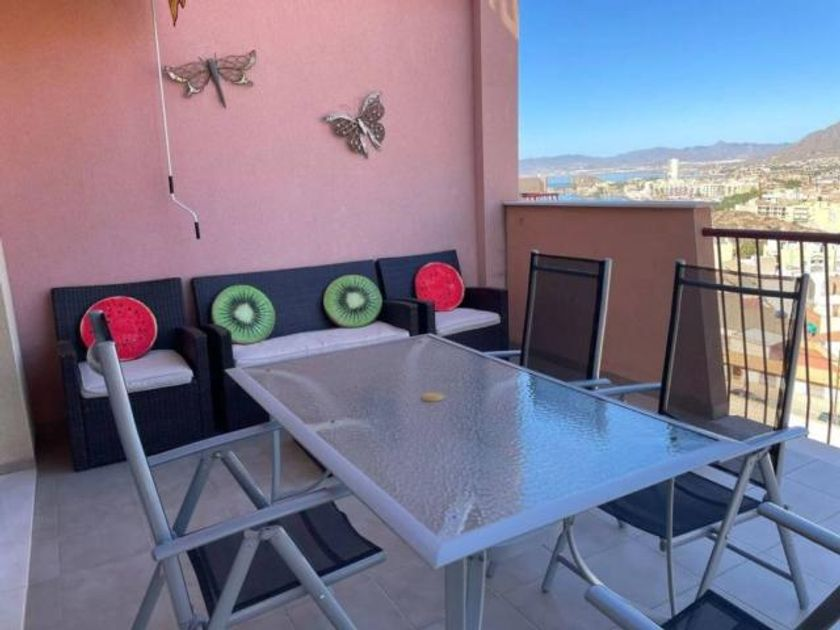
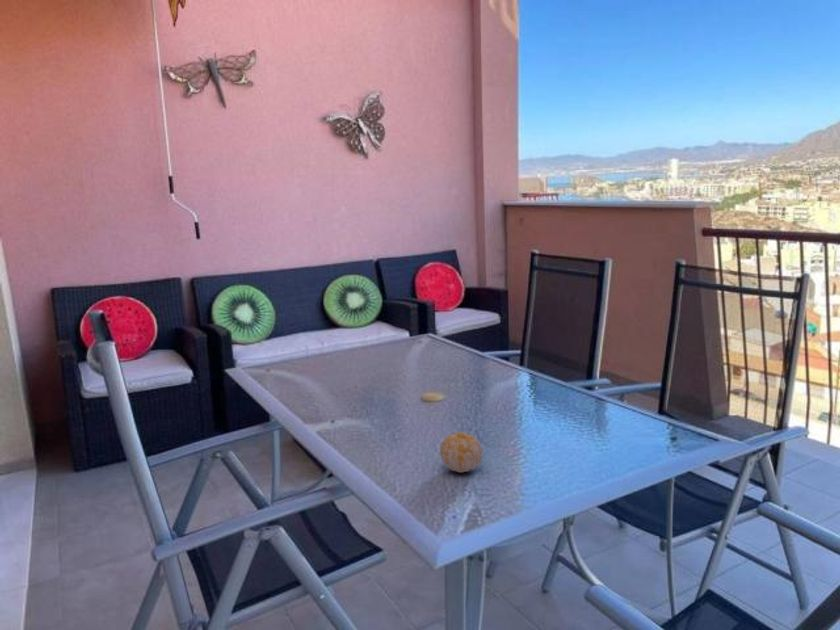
+ fruit (460, 452)
